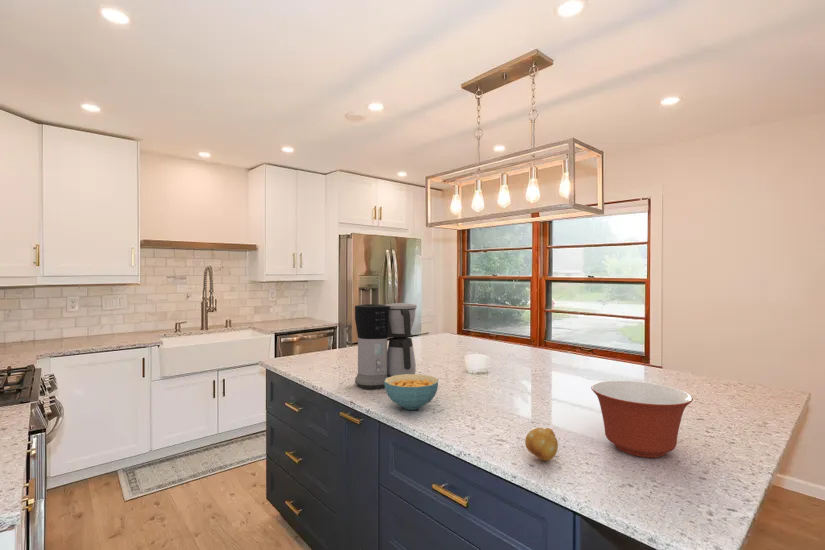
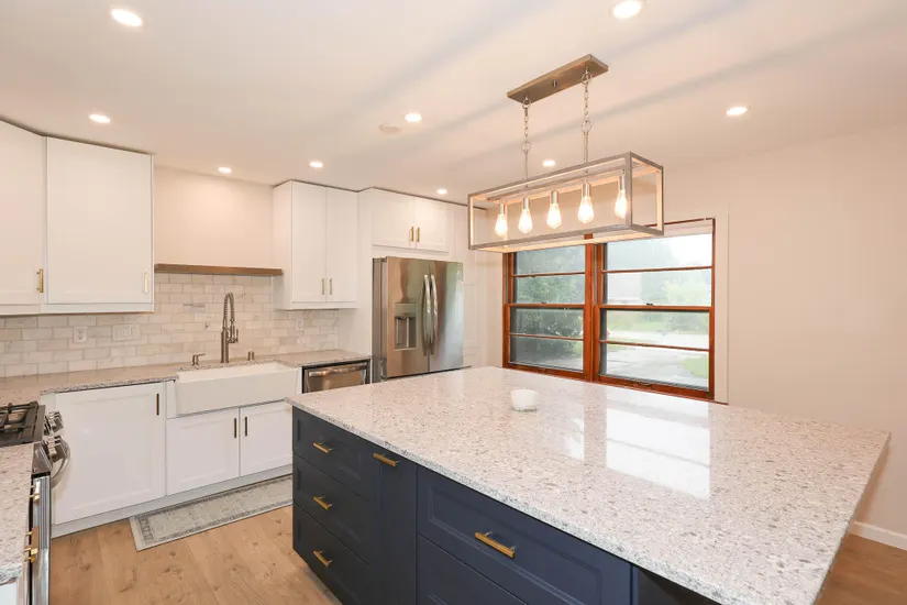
- coffee maker (388, 344)
- fruit (541, 444)
- cereal bowl (411, 393)
- mixing bowl (639, 419)
